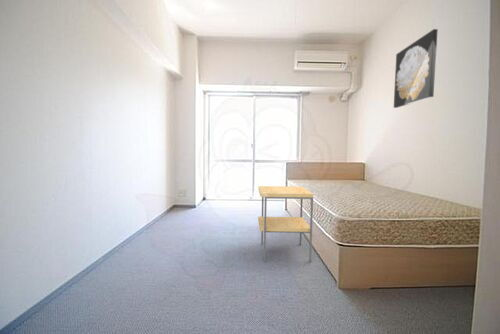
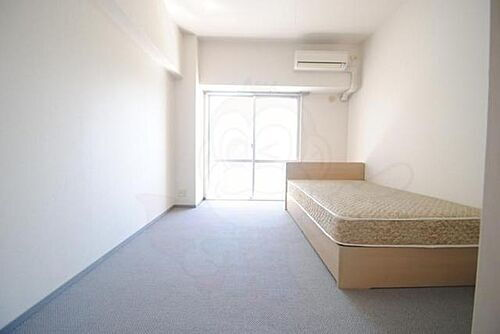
- side table (282, 221)
- wall art (413, 73)
